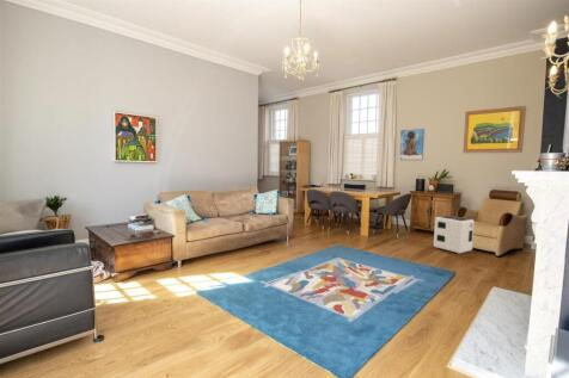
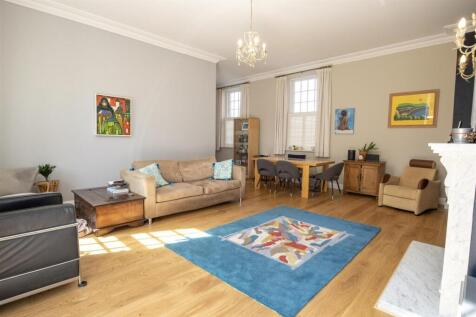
- air purifier (453, 234)
